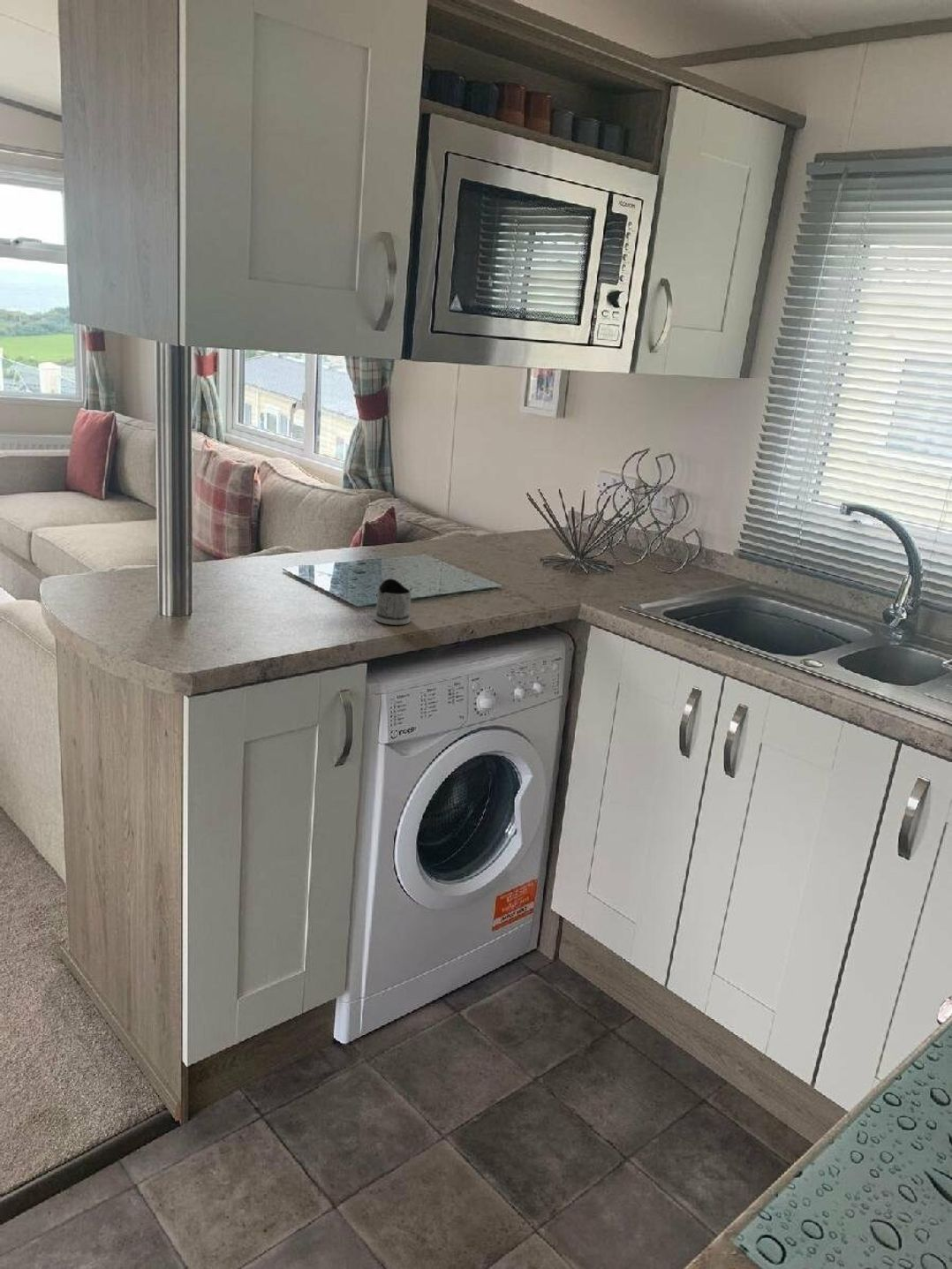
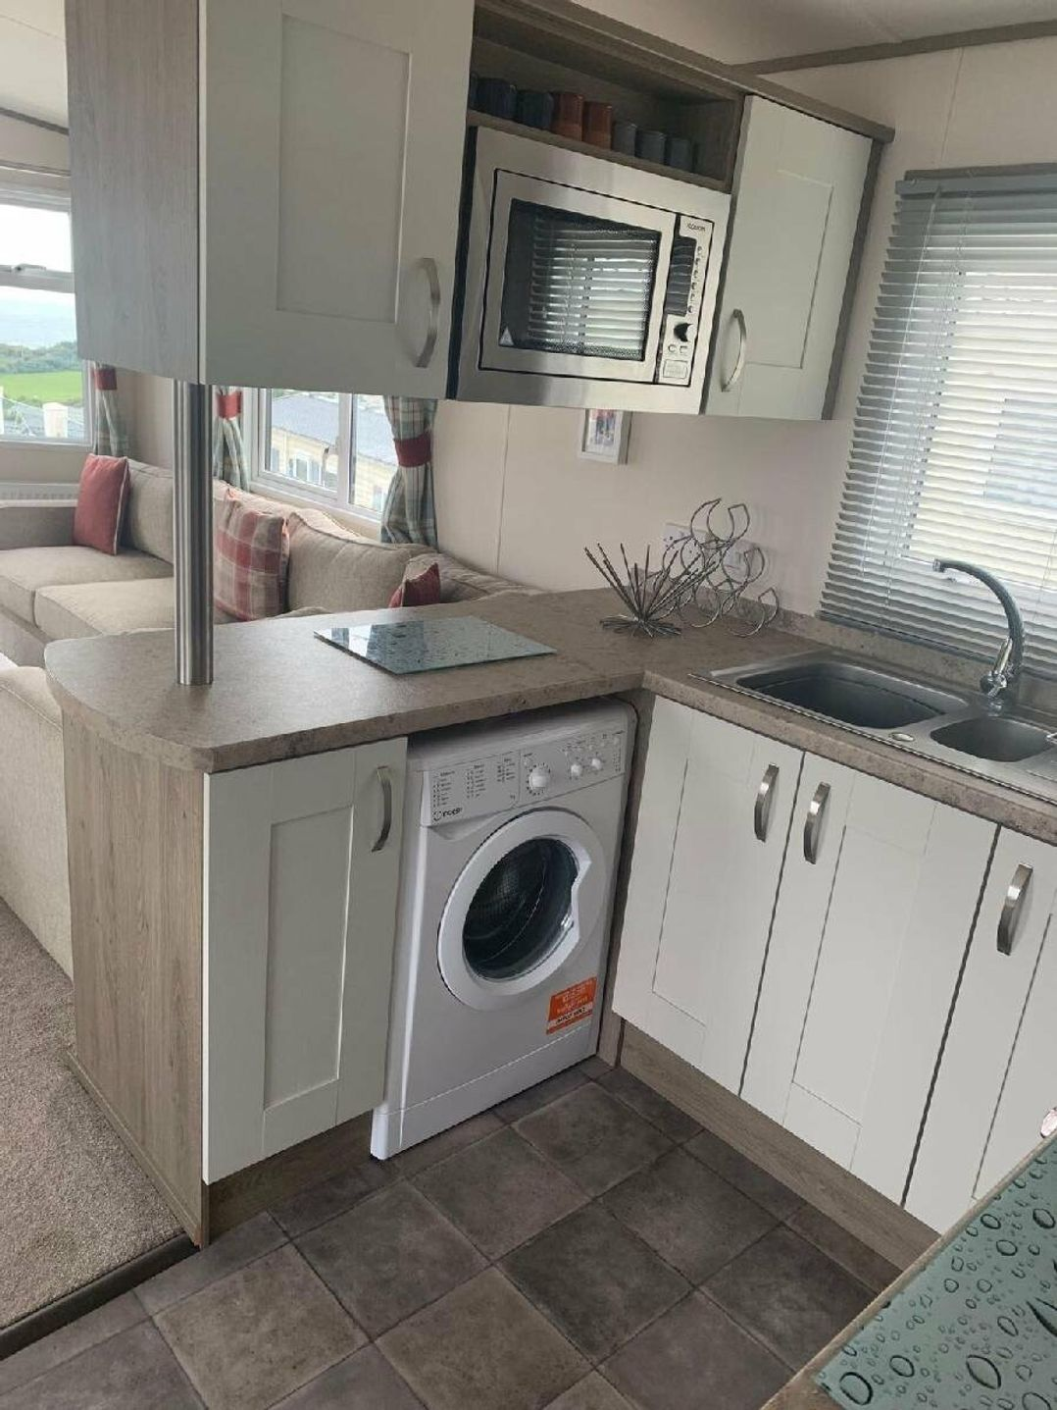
- tea glass holder (396, 602)
